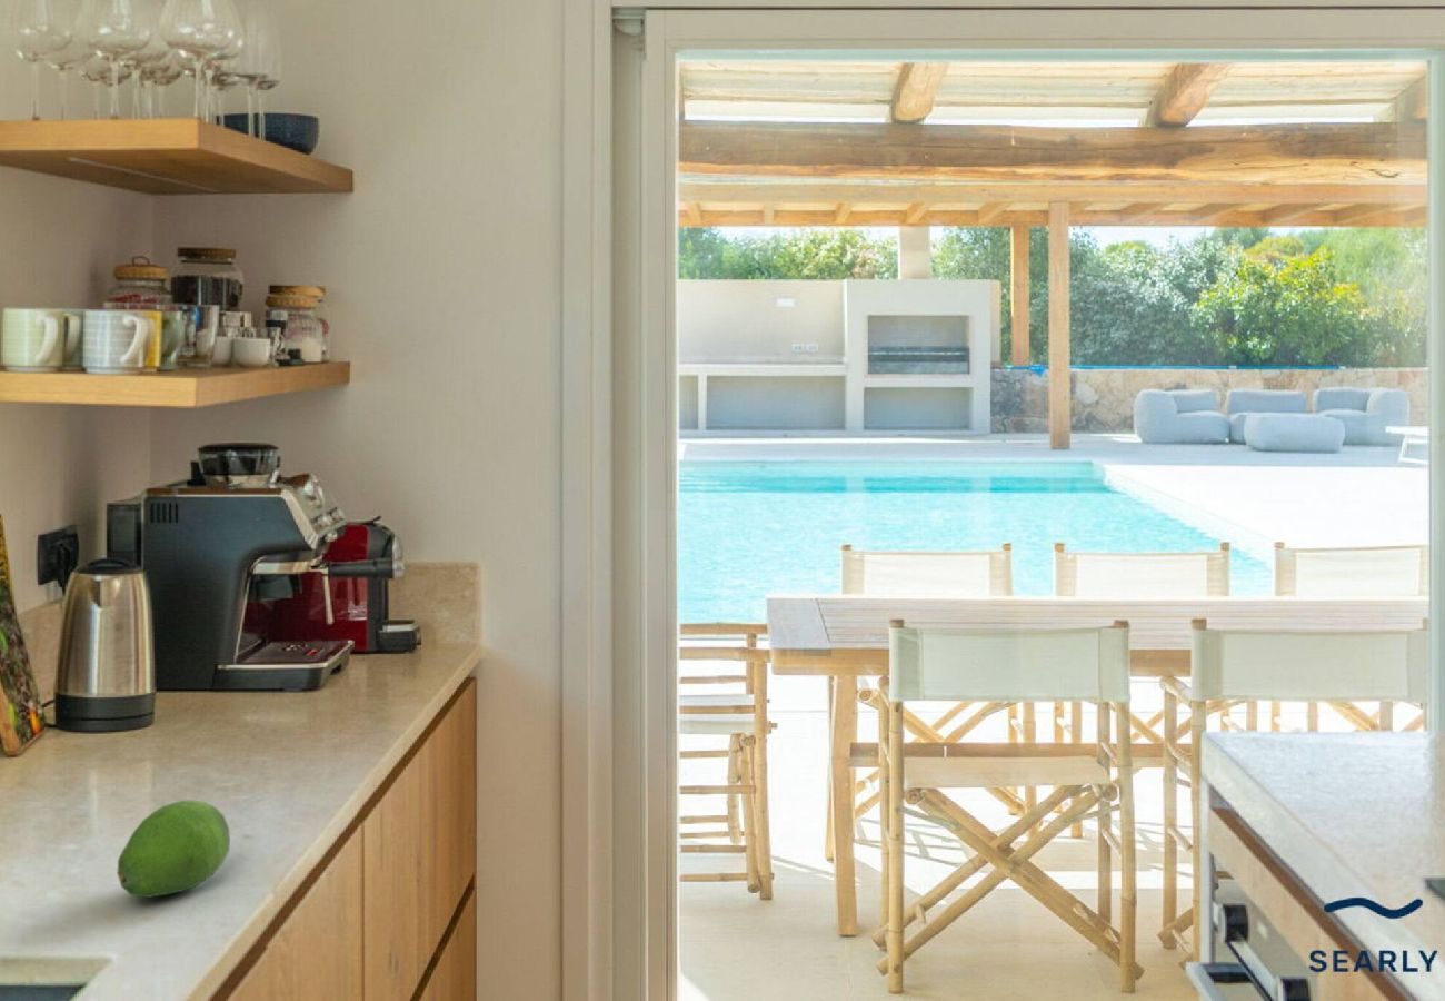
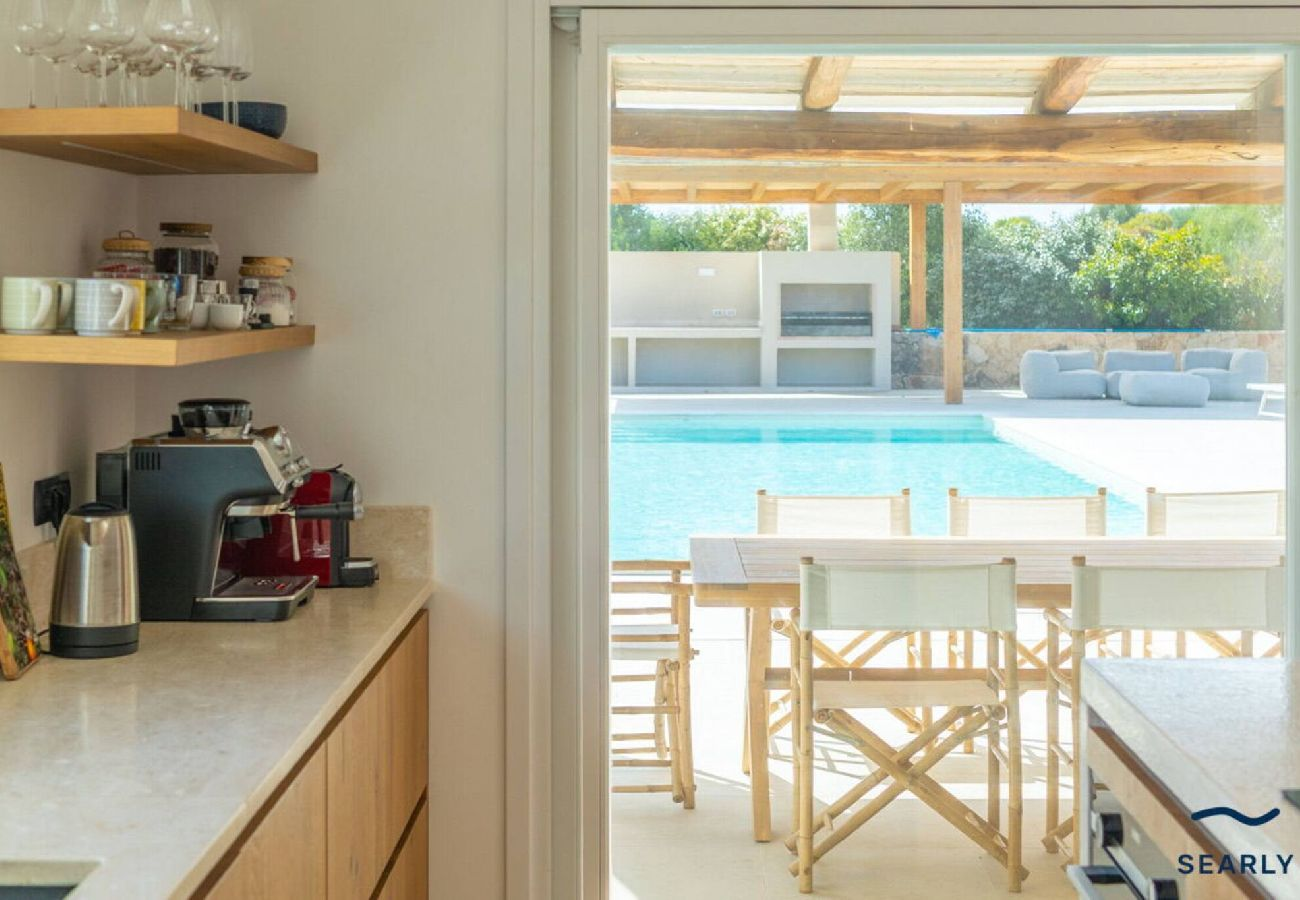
- fruit (175, 849)
